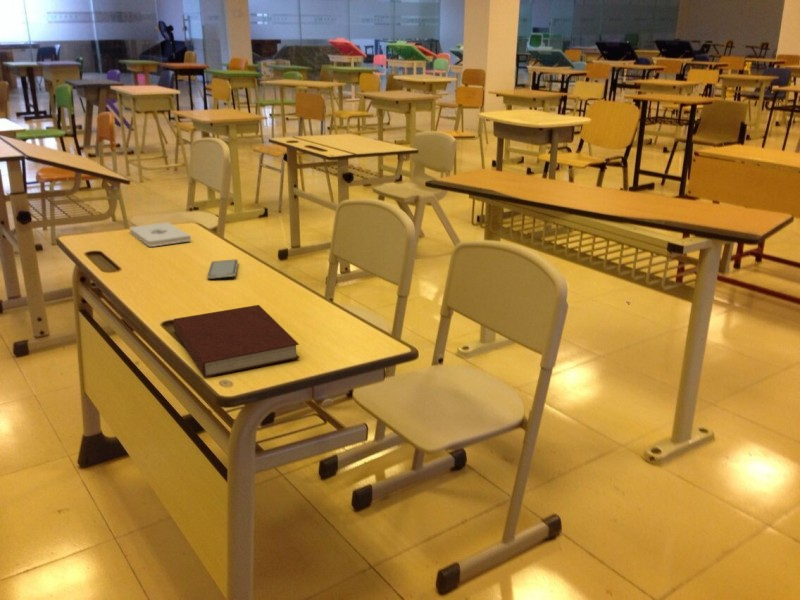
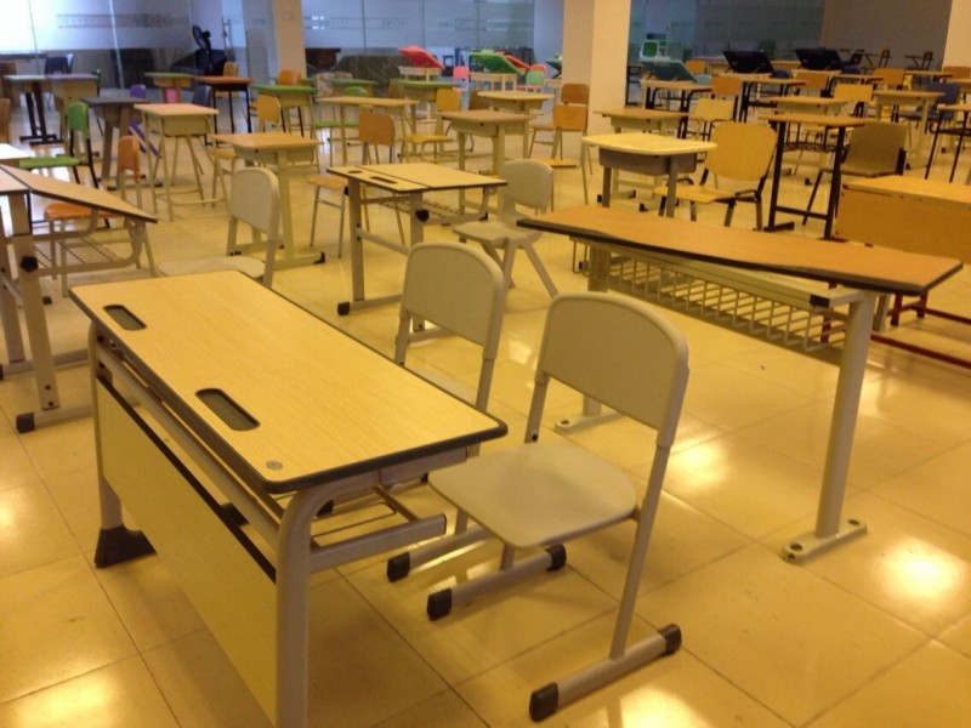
- smartphone (223, 268)
- notebook (233, 337)
- notepad (159, 234)
